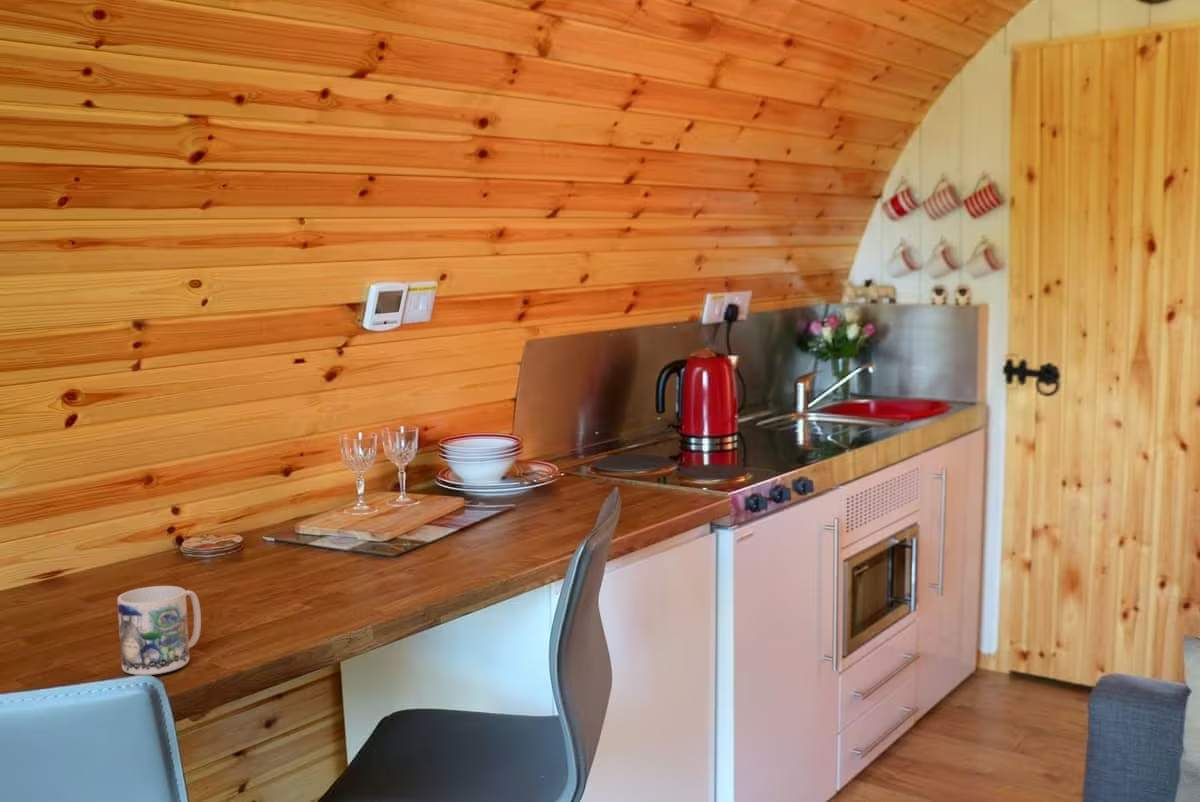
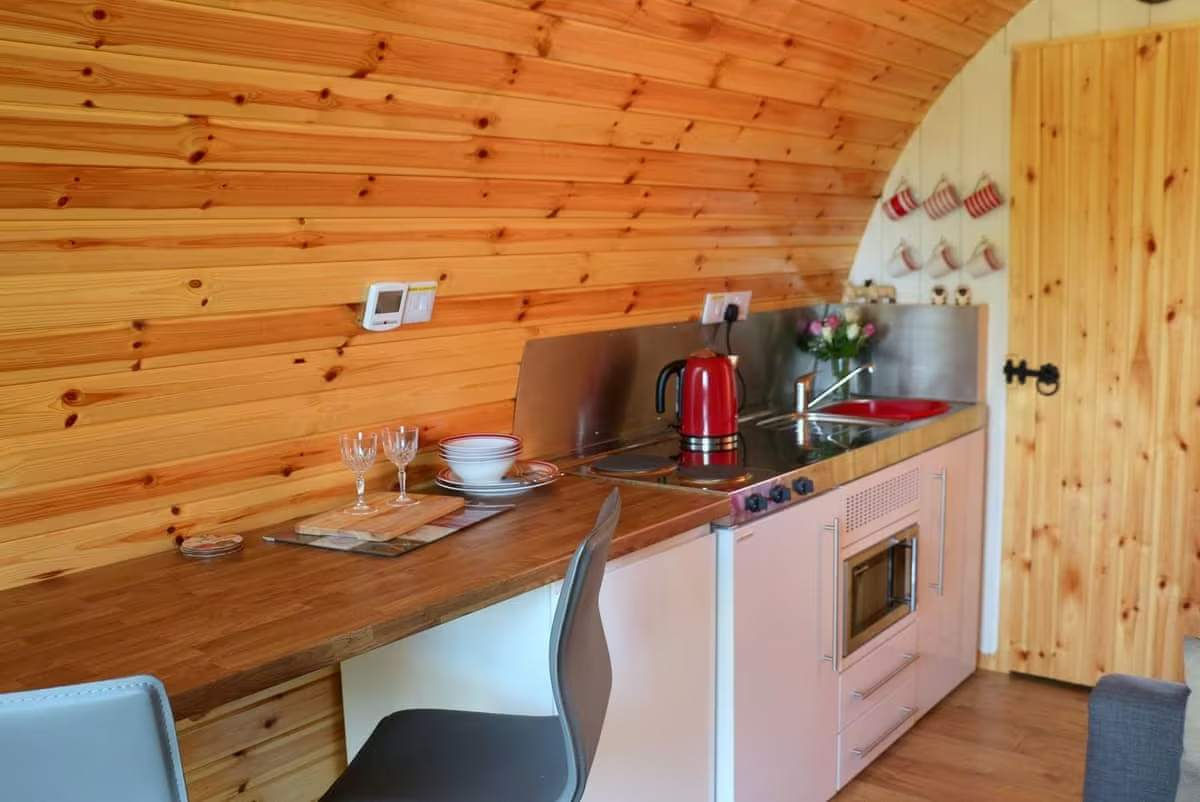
- mug (164, 627)
